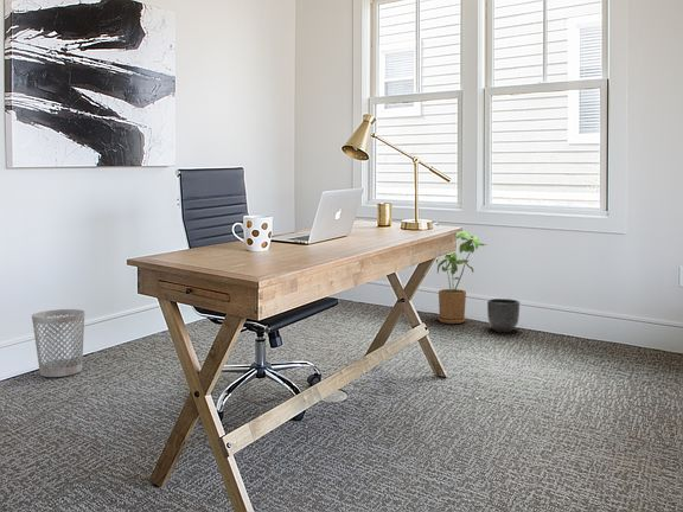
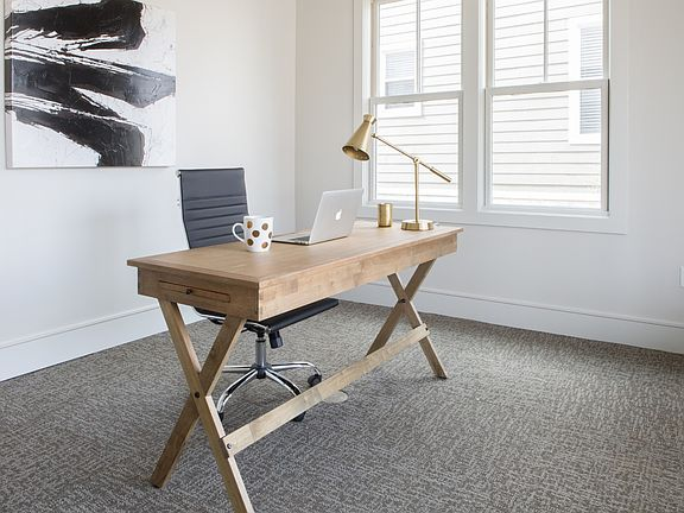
- house plant (452, 276)
- planter (503, 315)
- wastebasket (59, 343)
